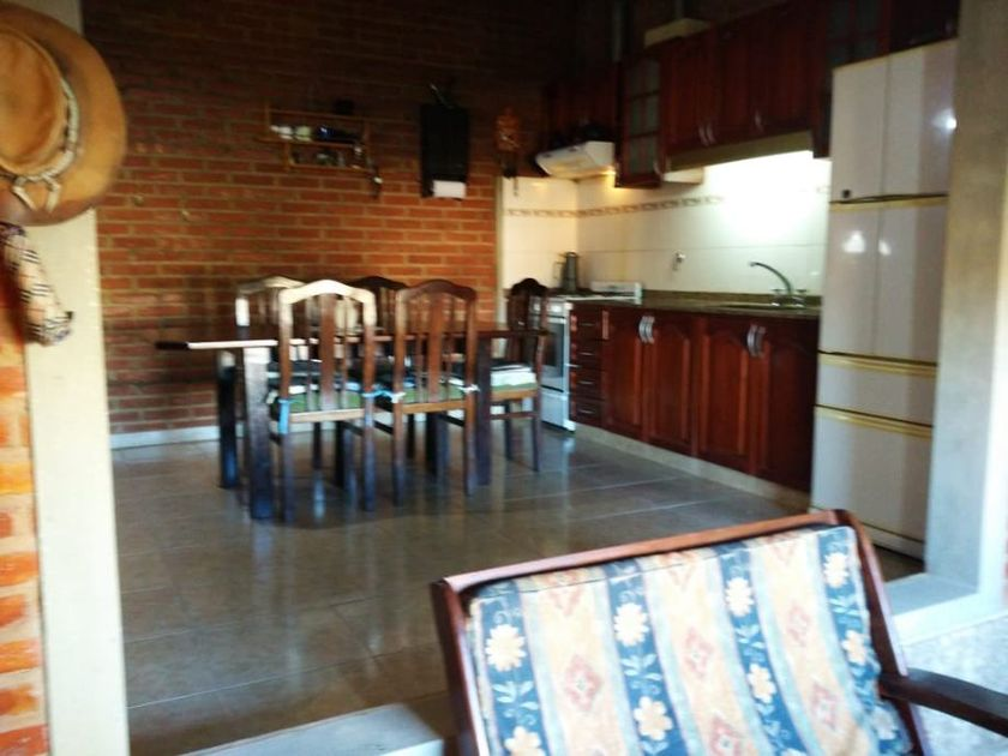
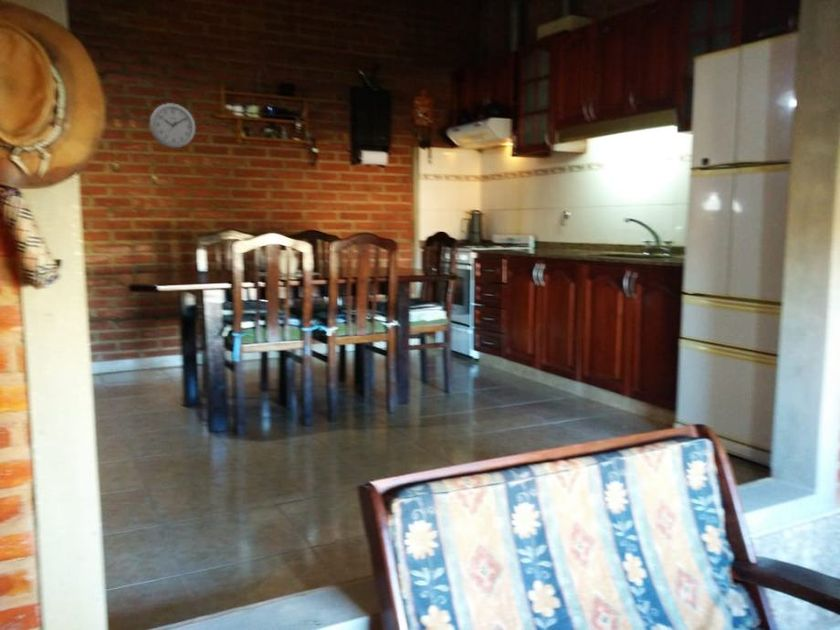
+ wall clock (173, 125)
